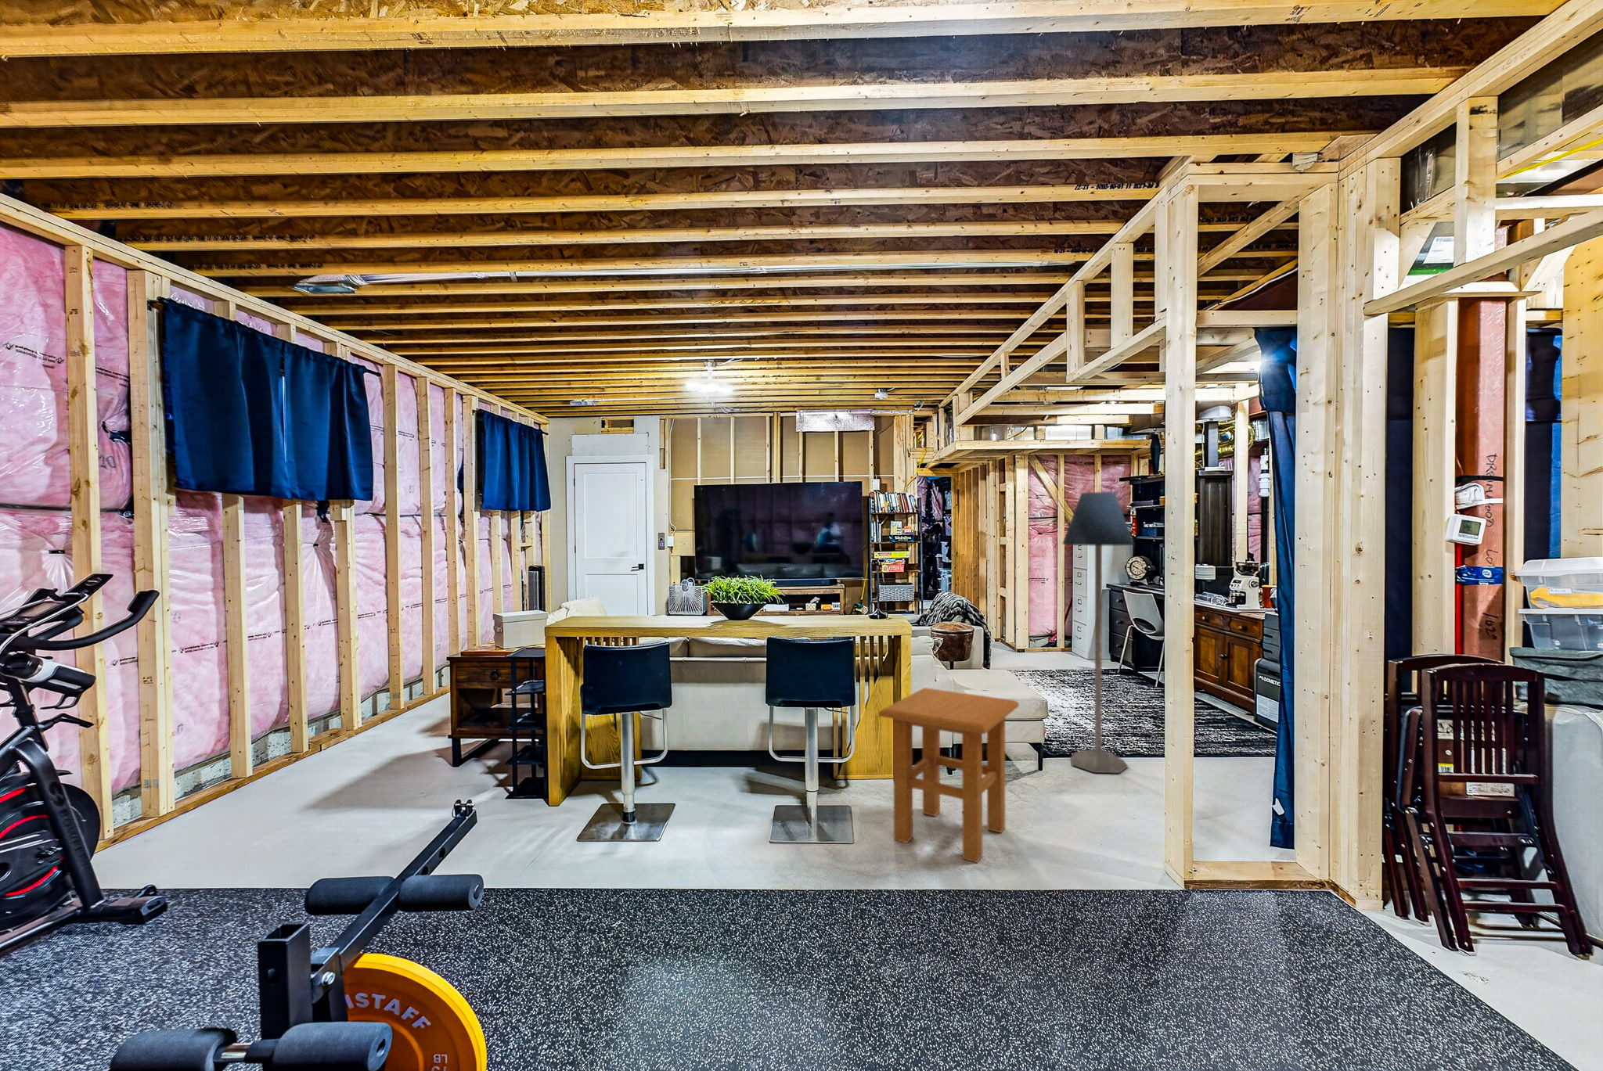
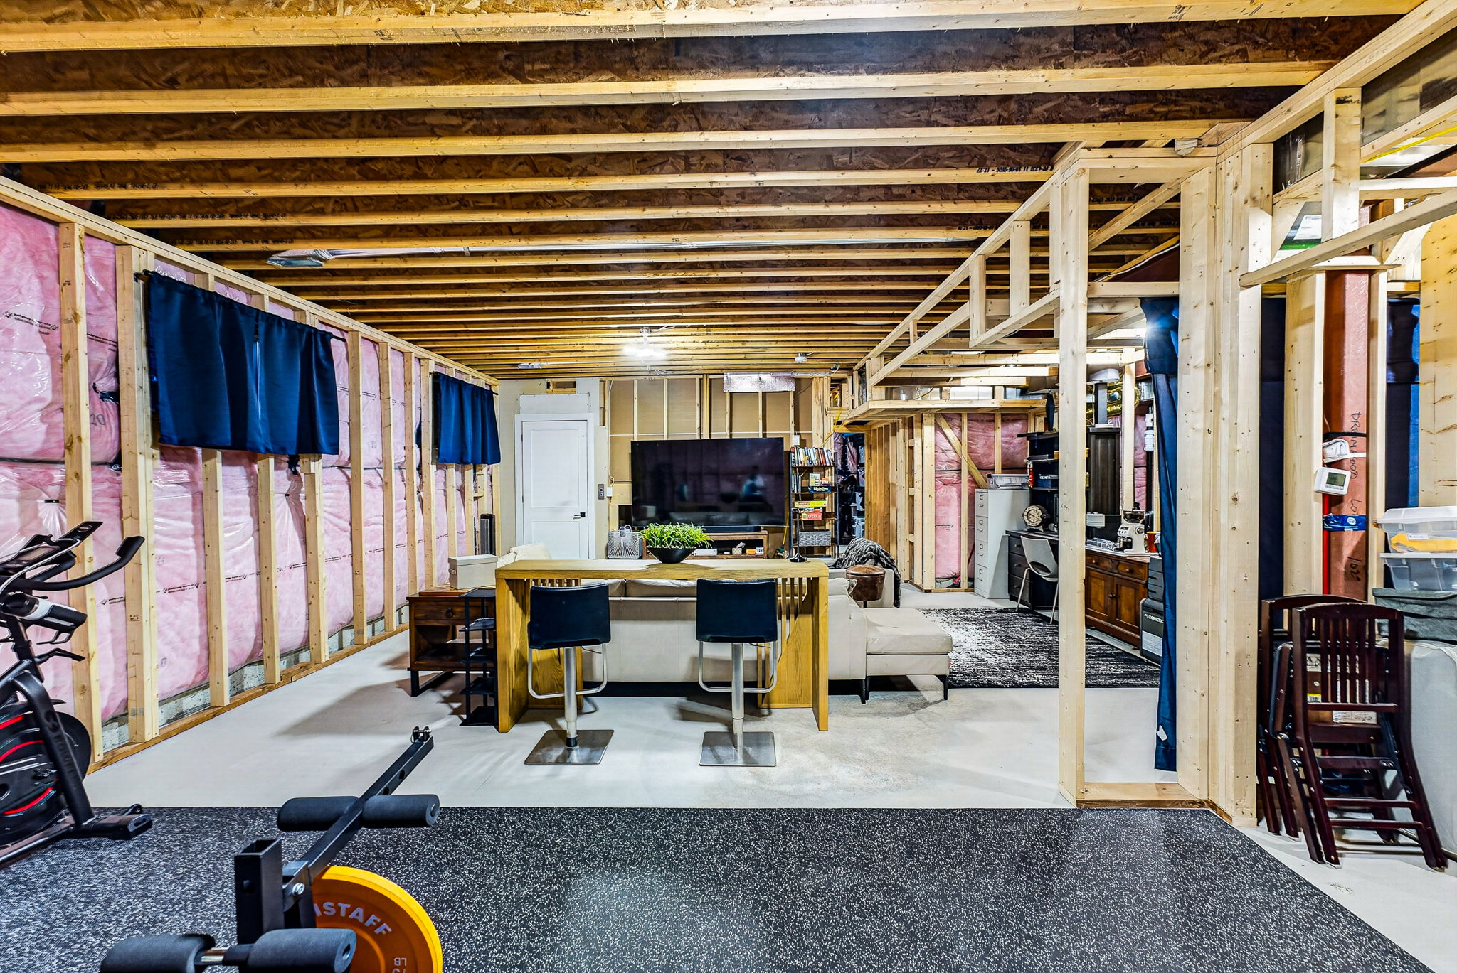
- floor lamp (1097, 629)
- side table (950, 767)
